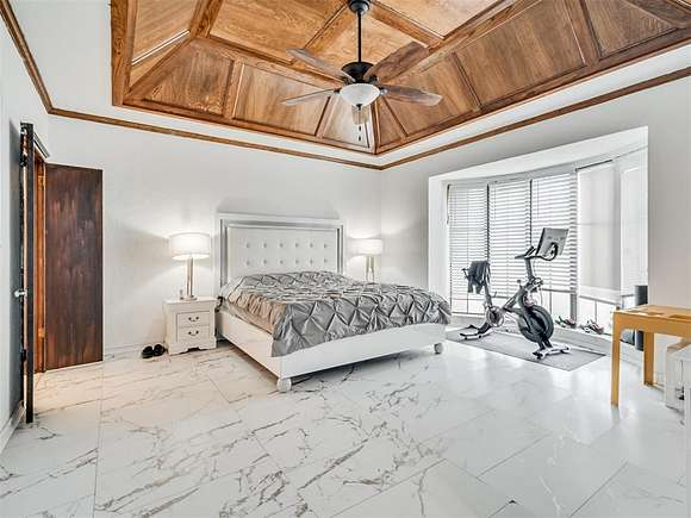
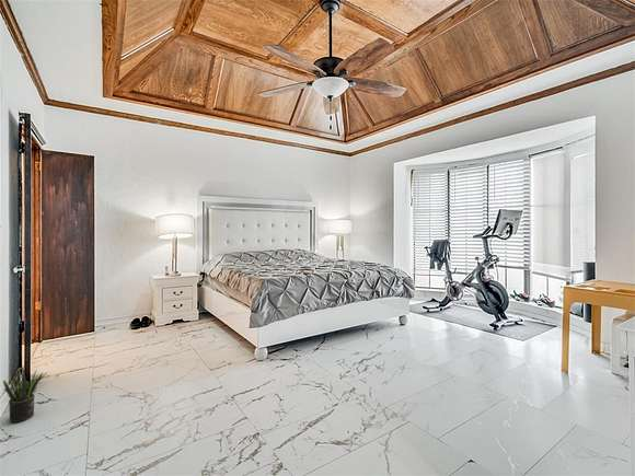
+ potted plant (25, 392)
